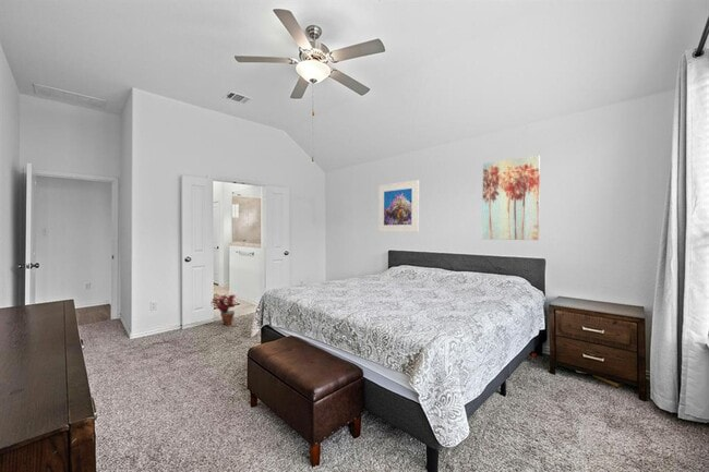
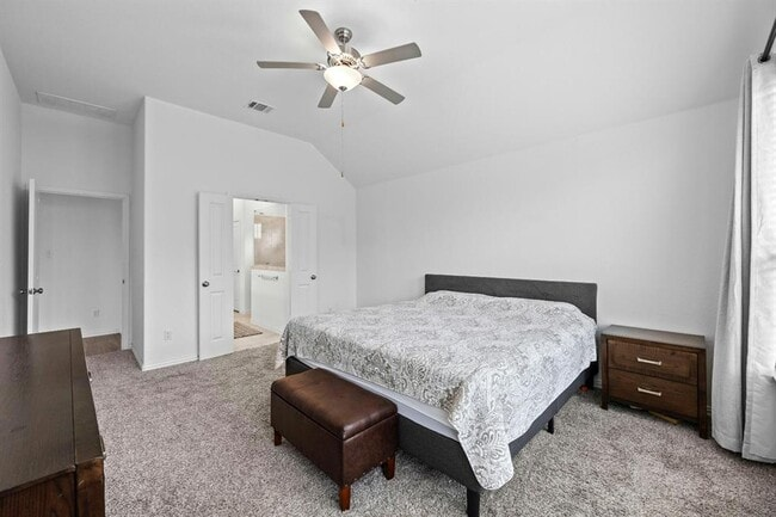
- potted plant (225, 310)
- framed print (397, 207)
- wall art (509, 199)
